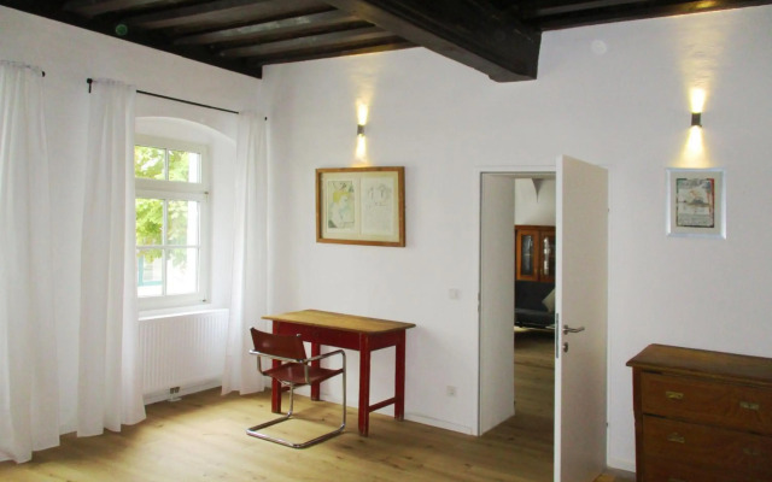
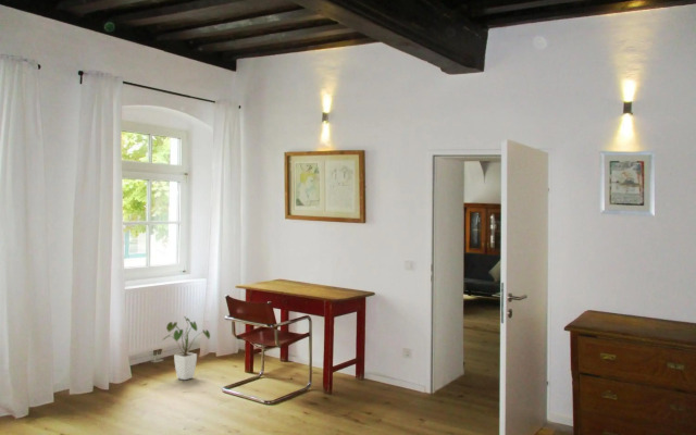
+ house plant (188, 348)
